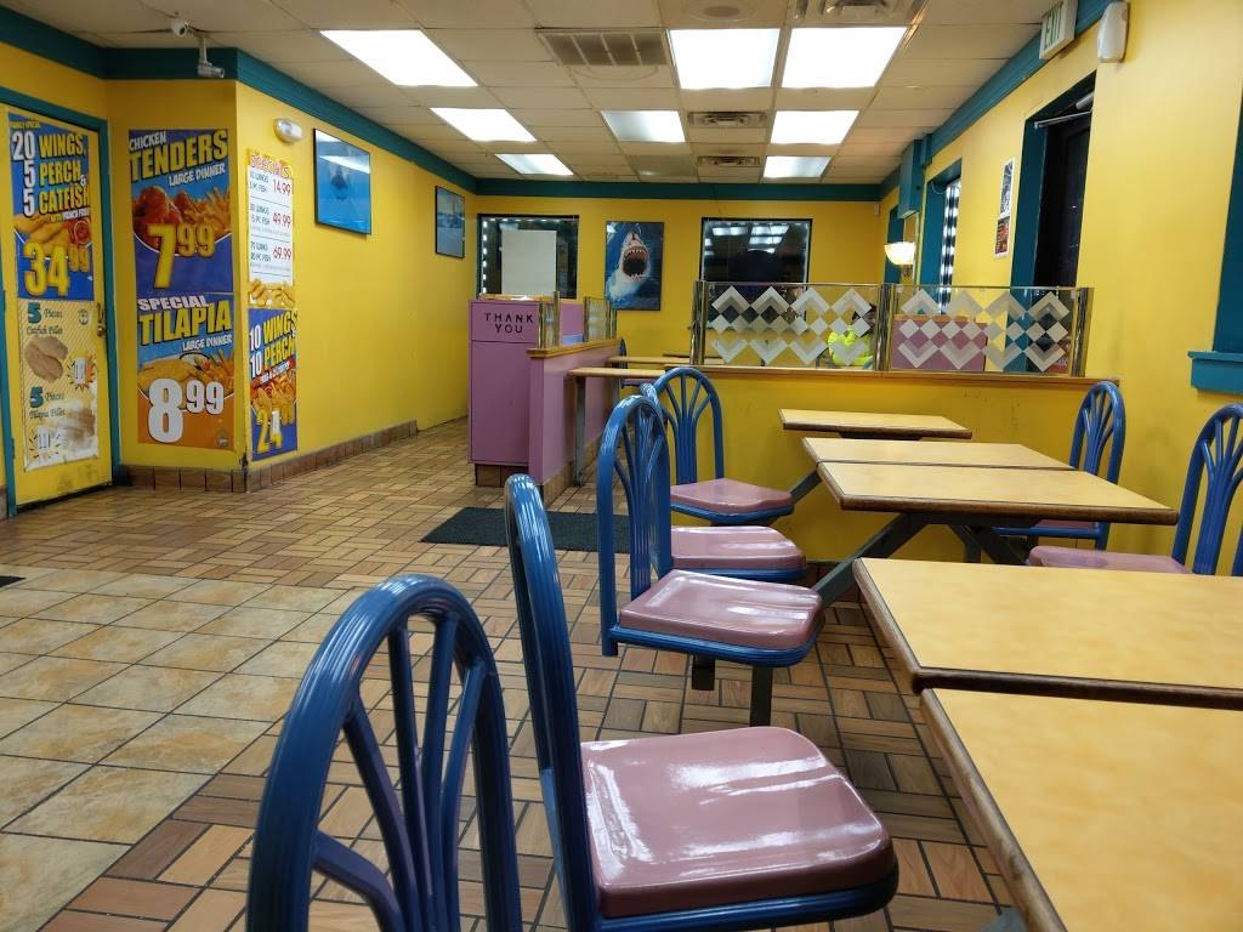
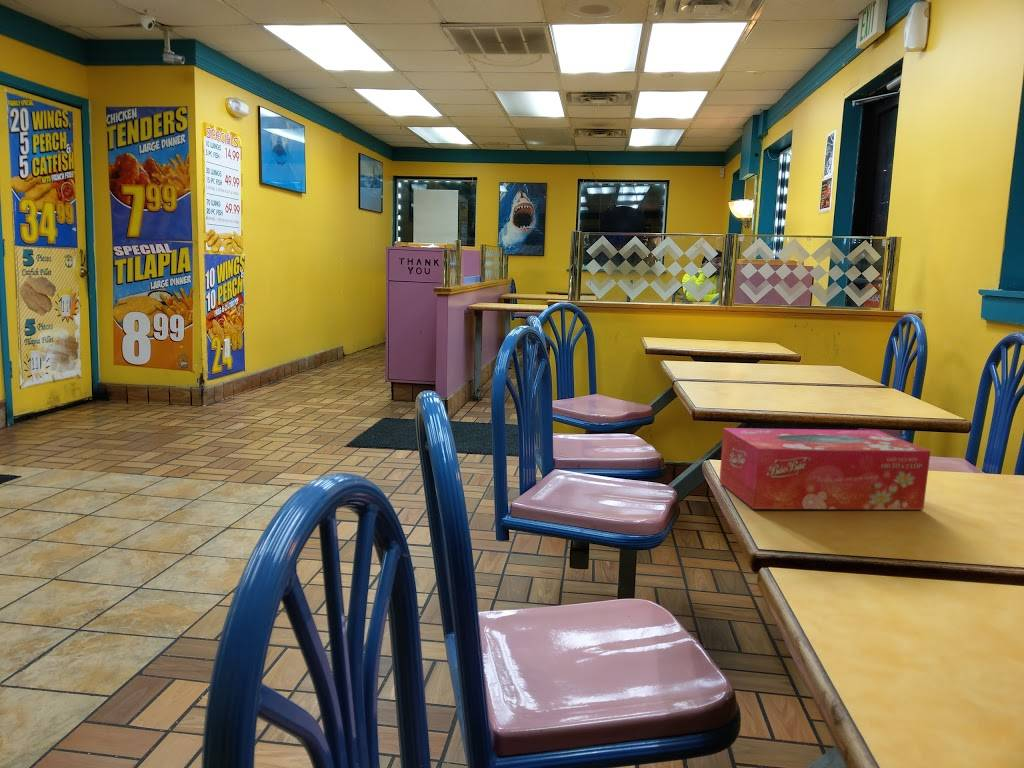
+ tissue box (819, 467)
